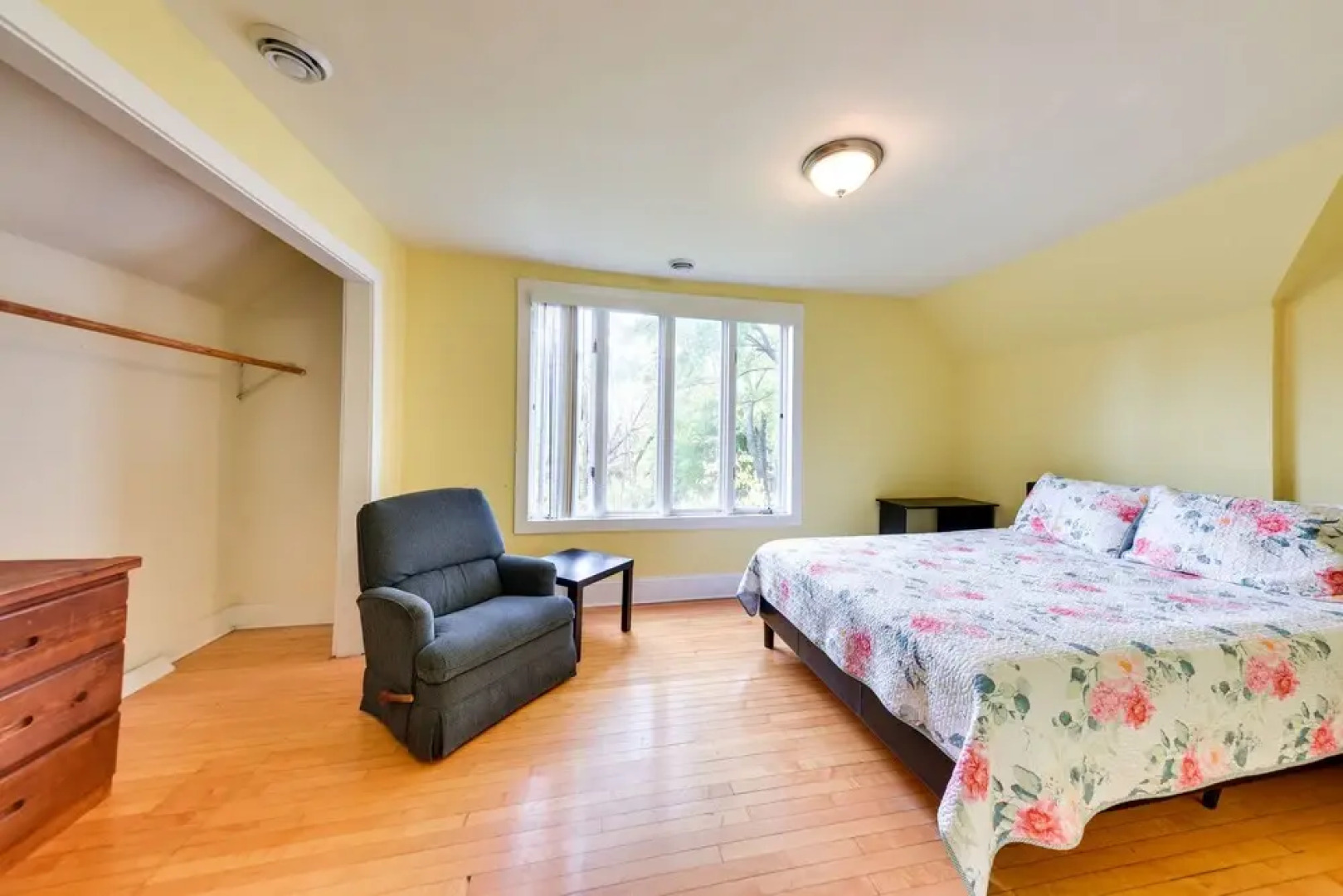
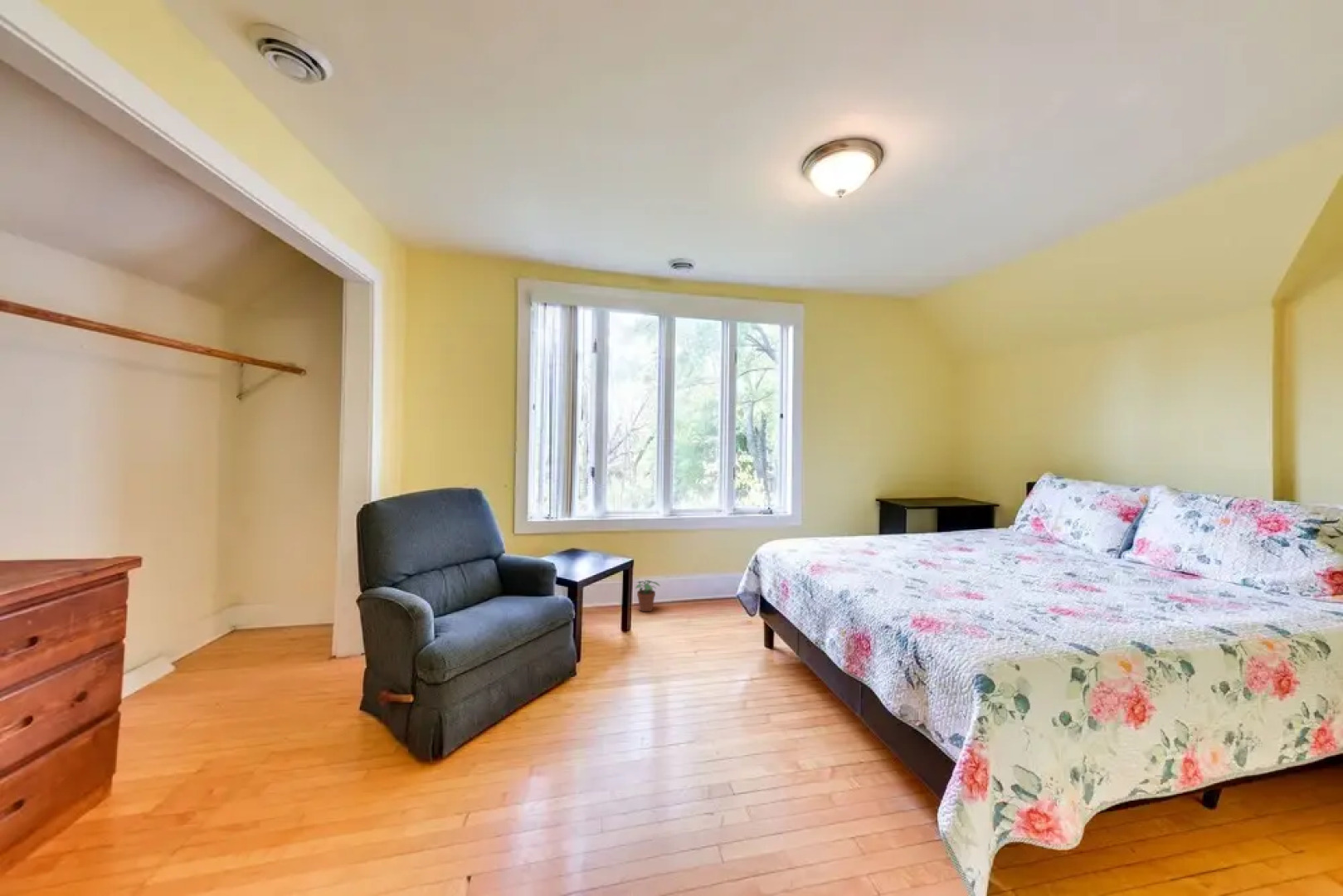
+ potted plant (646, 596)
